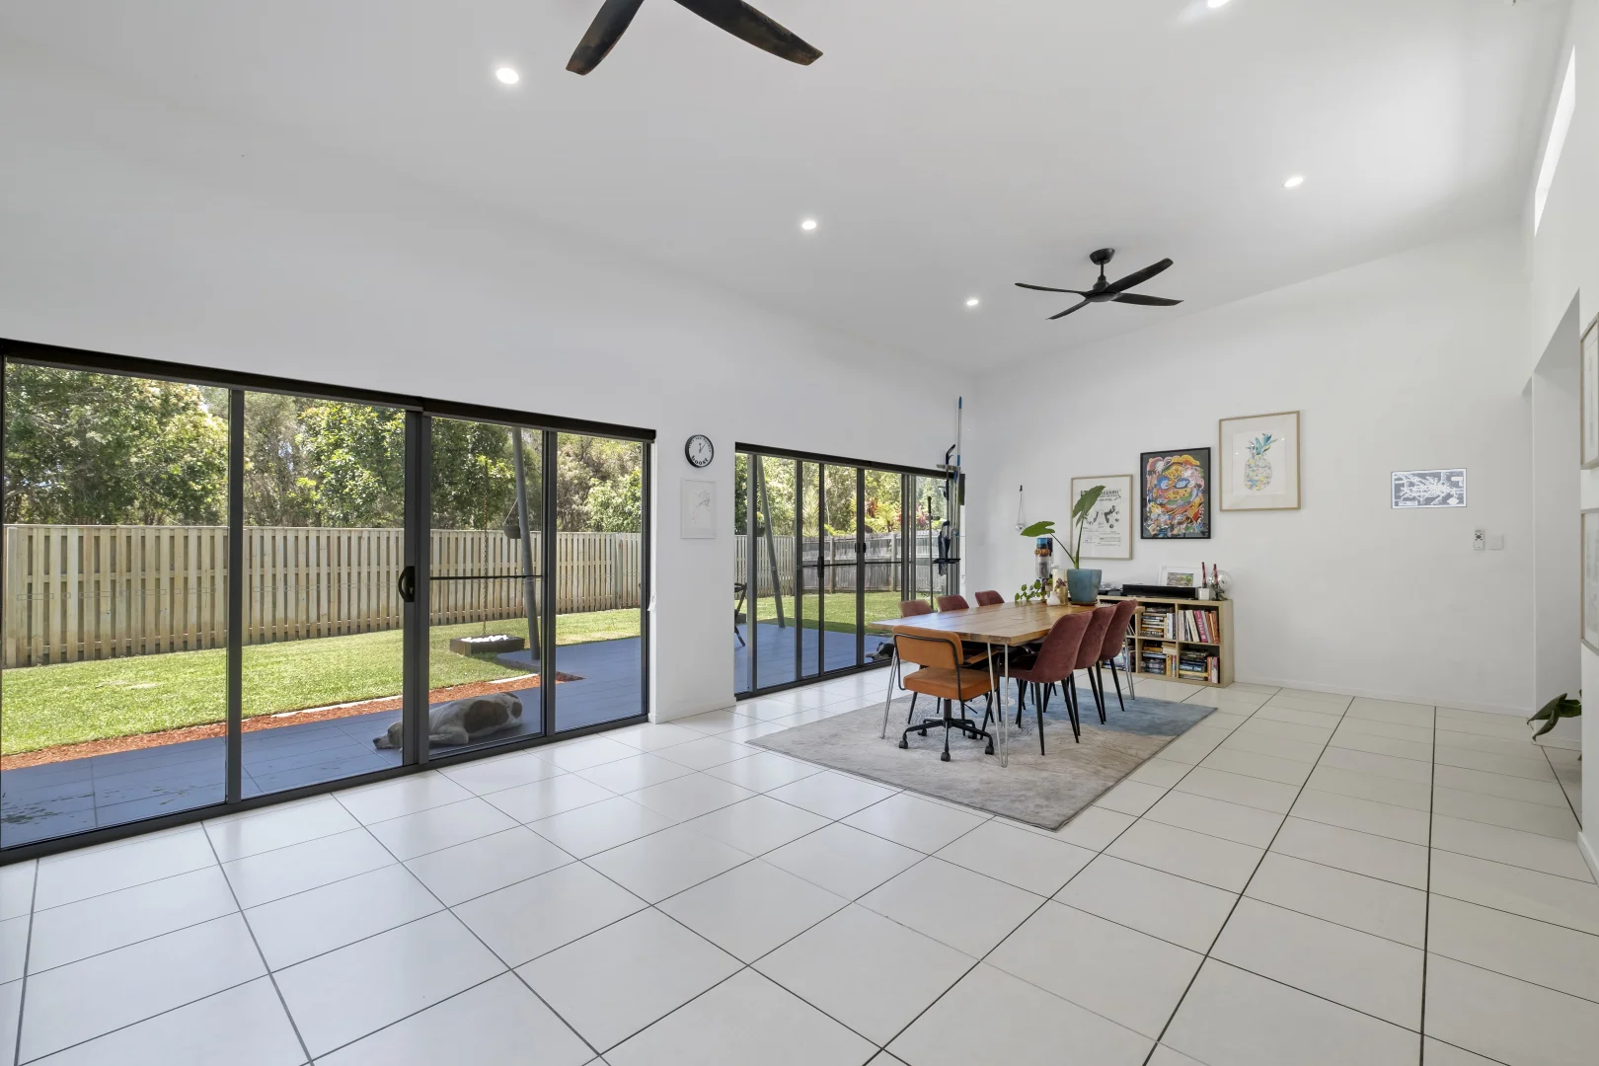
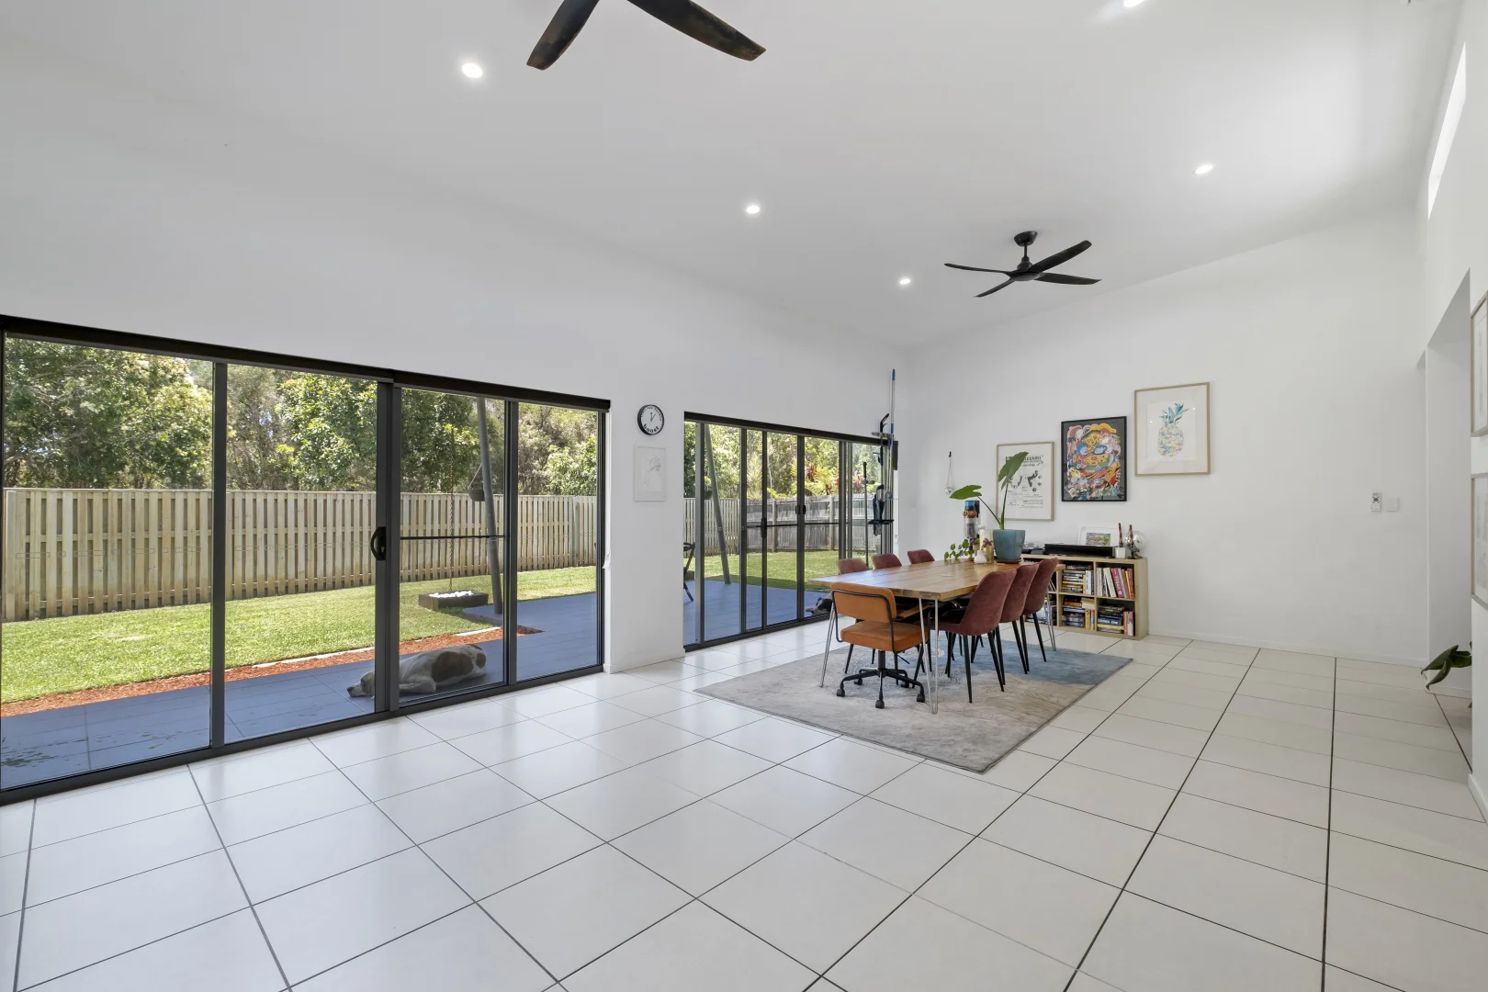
- wall art (1428, 489)
